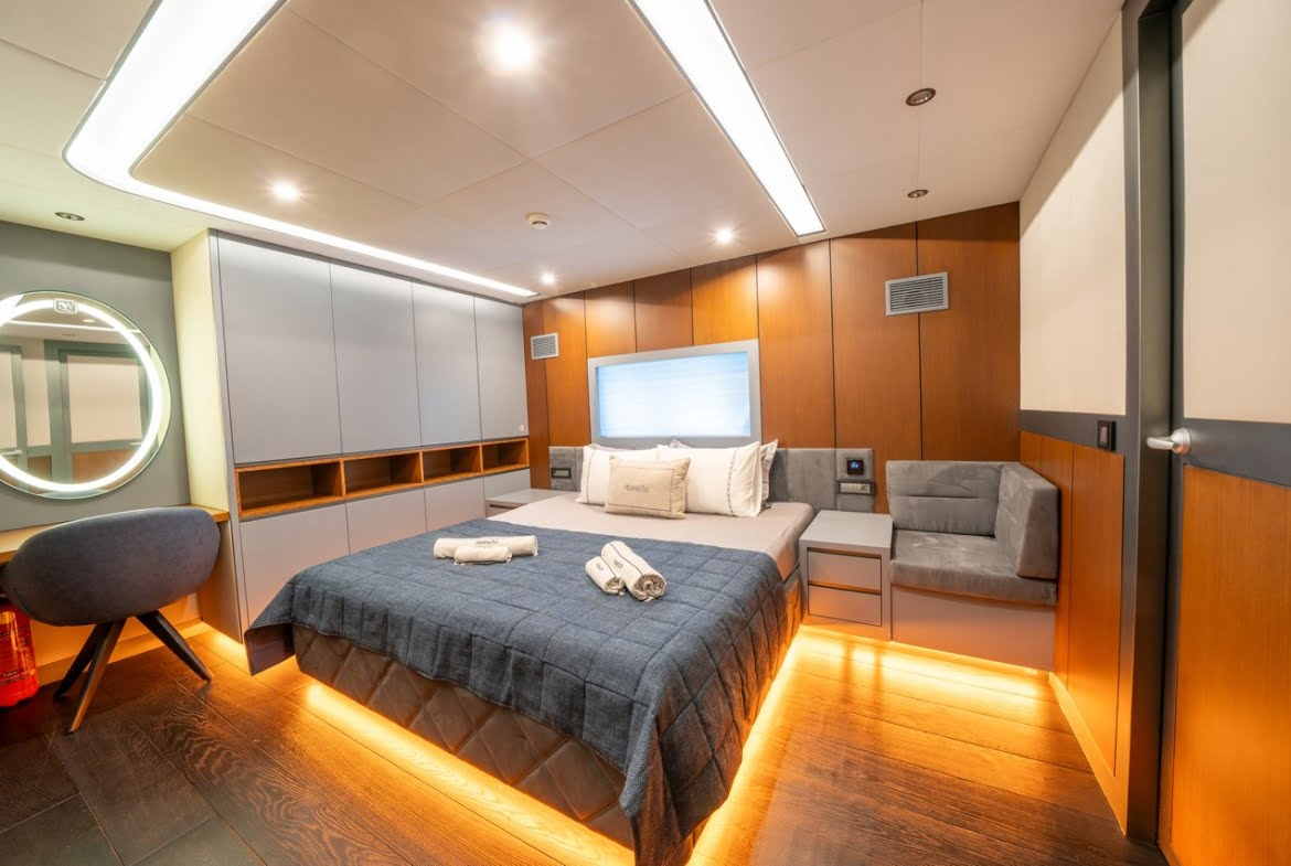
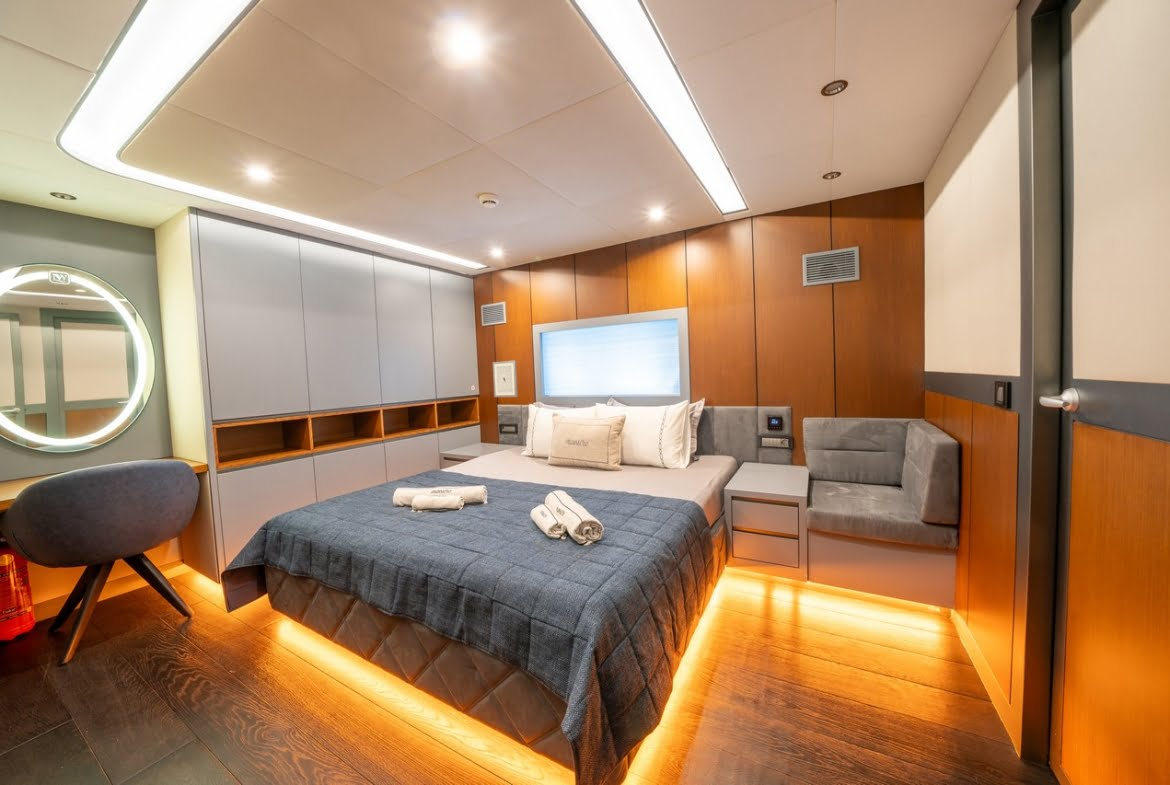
+ wall art (504, 379)
